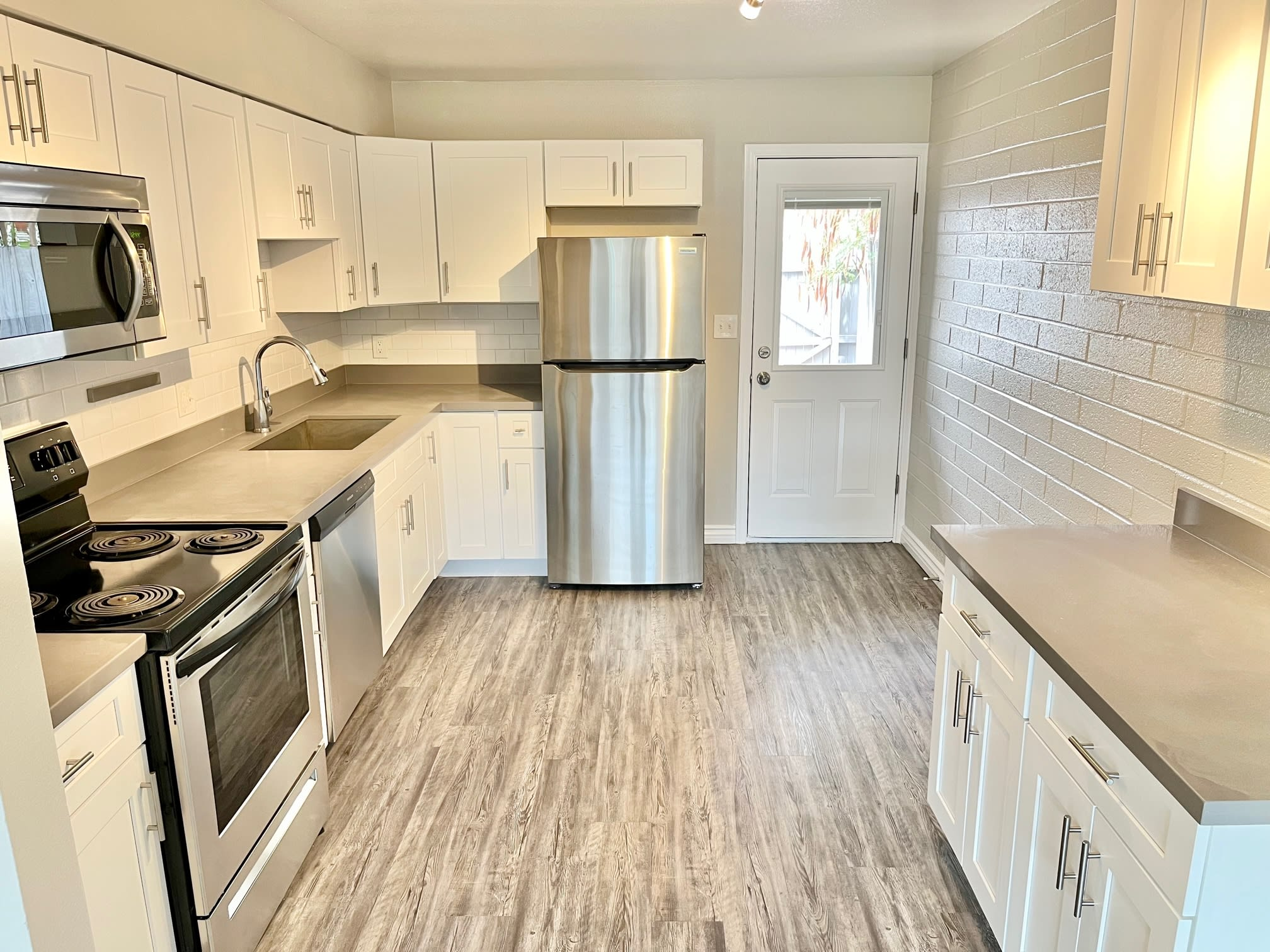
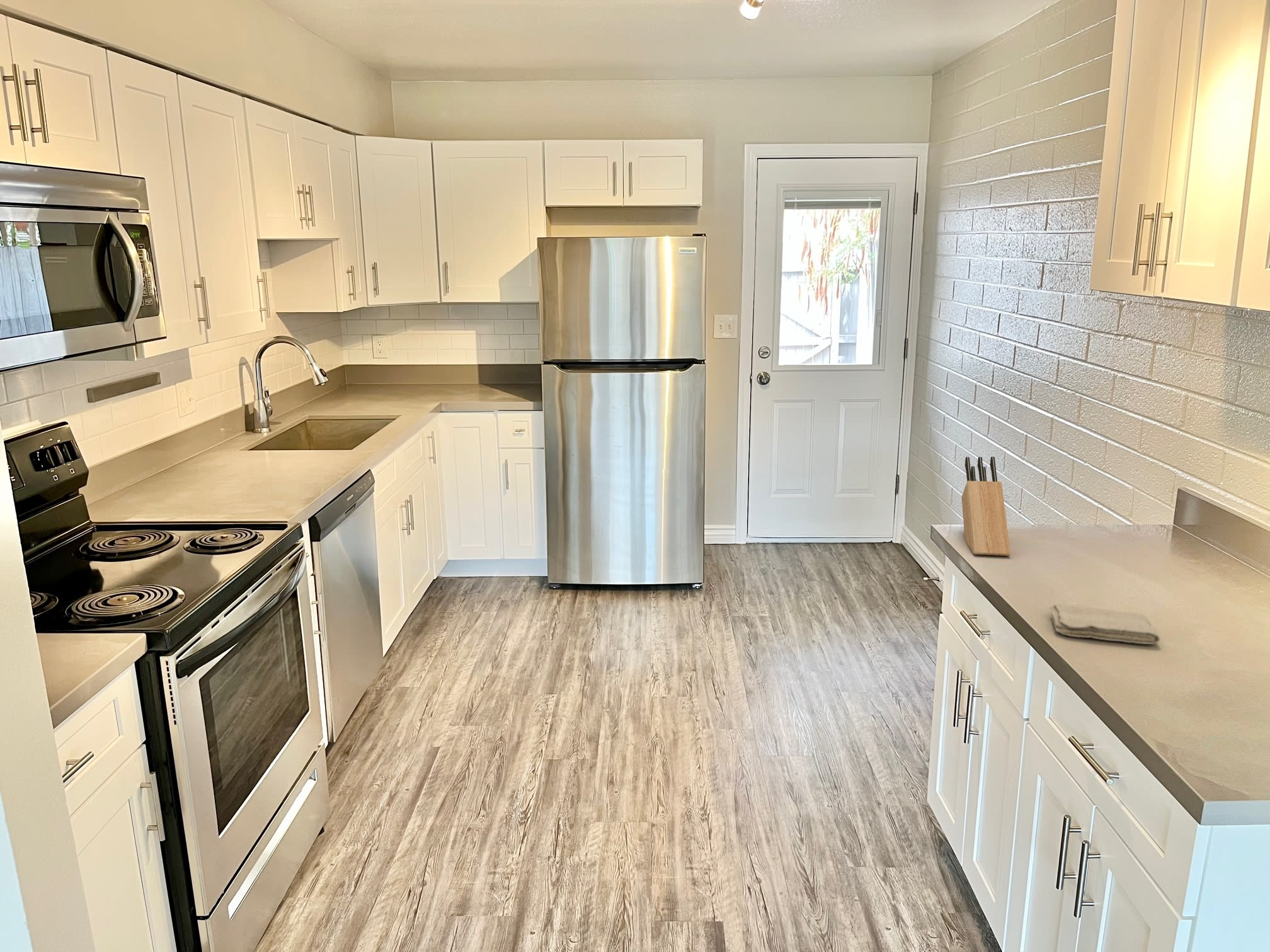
+ knife block (985, 503)
+ washcloth (1101, 623)
